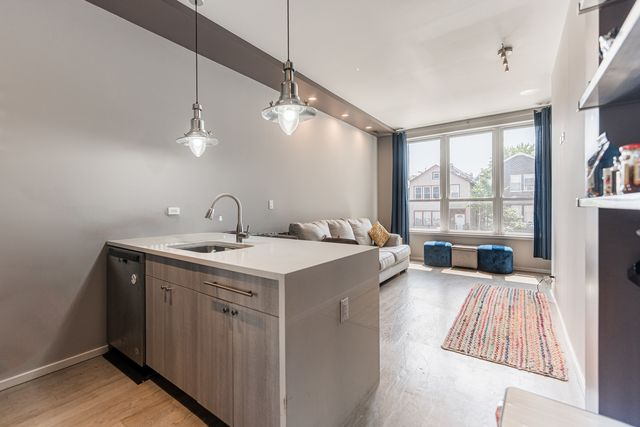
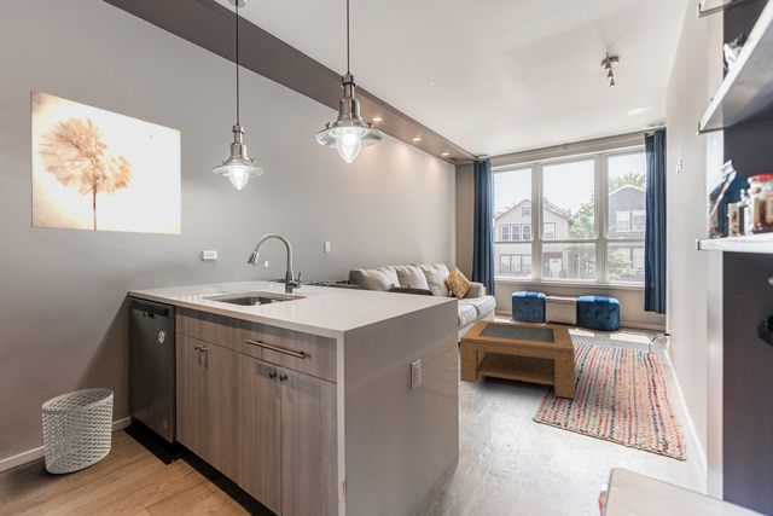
+ waste bin (79, 429)
+ coffee table (517, 352)
+ wall art (116, 172)
